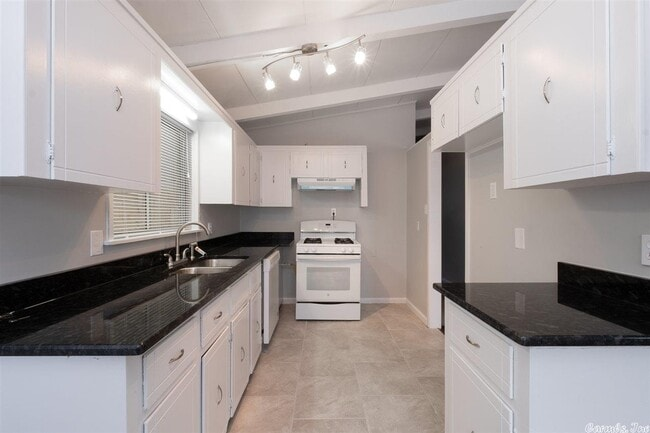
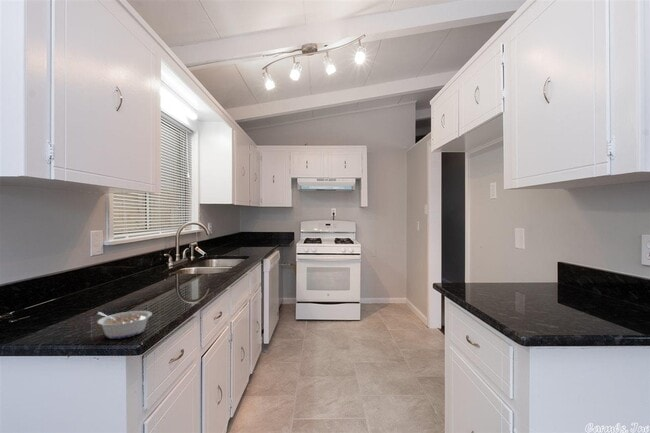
+ legume (123, 323)
